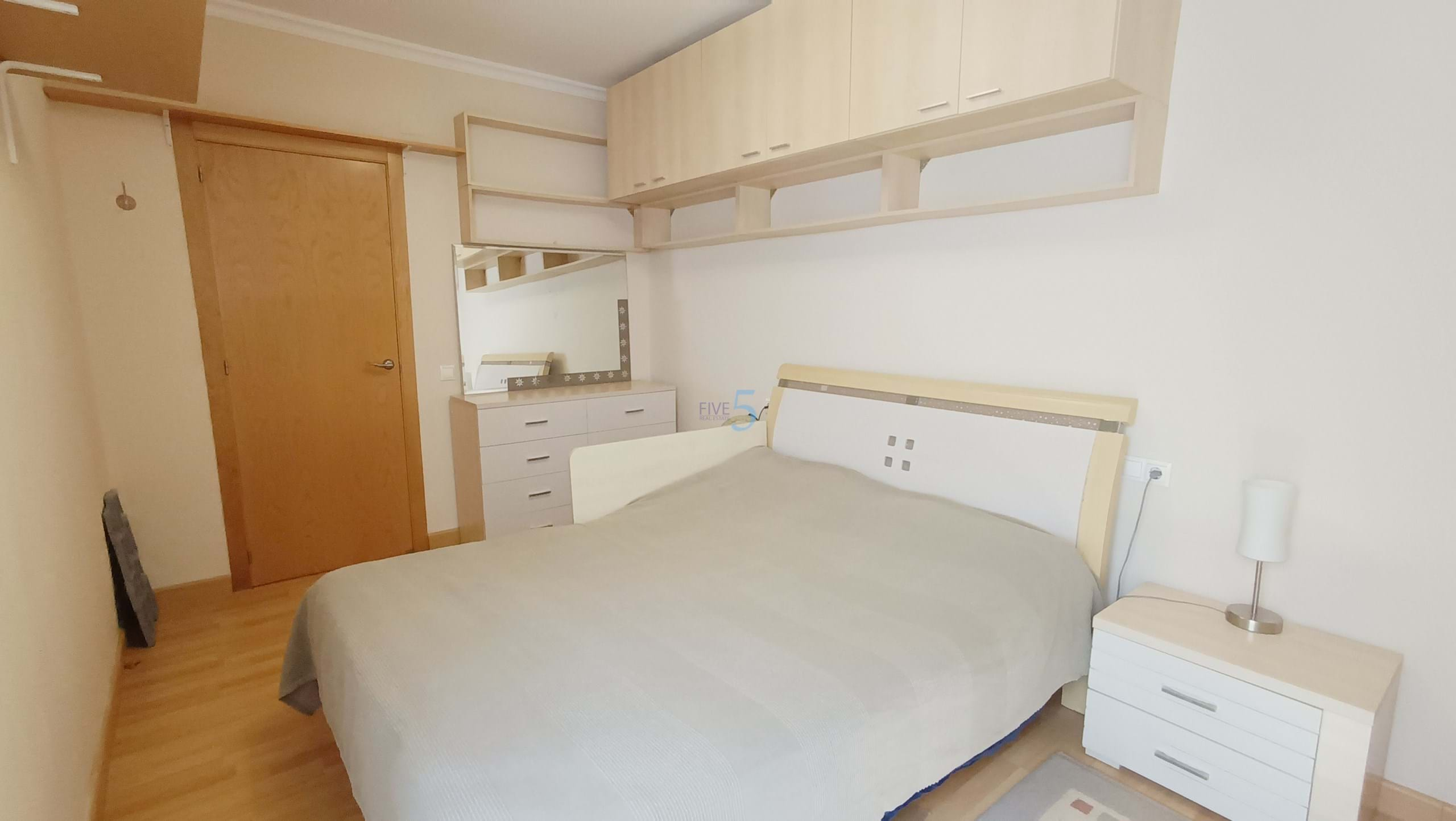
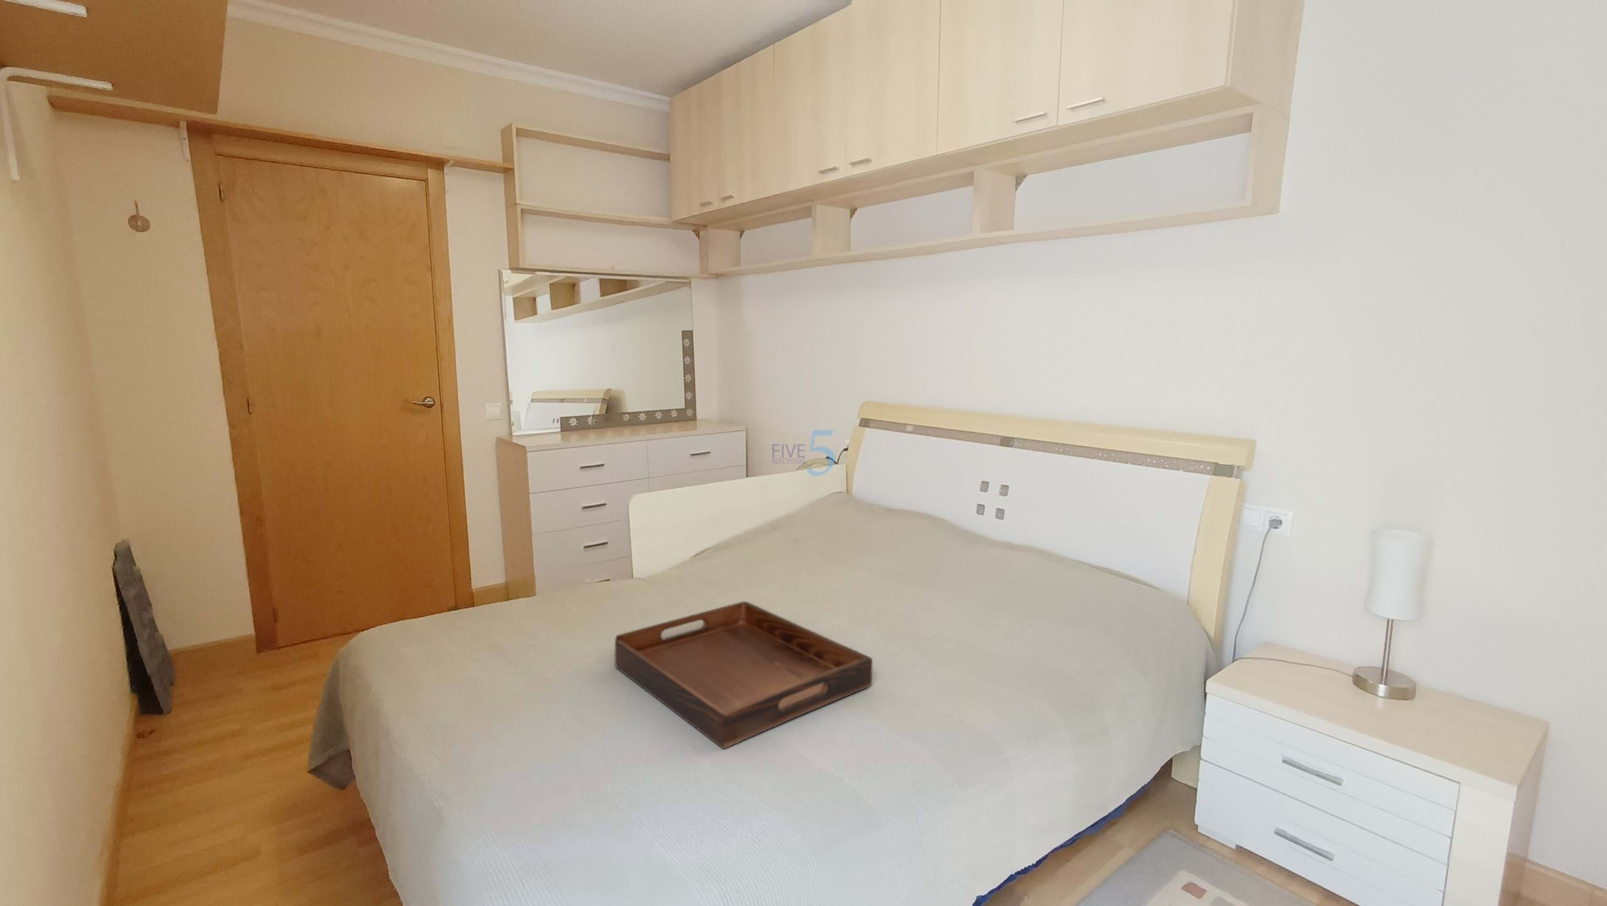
+ serving tray (736, 661)
